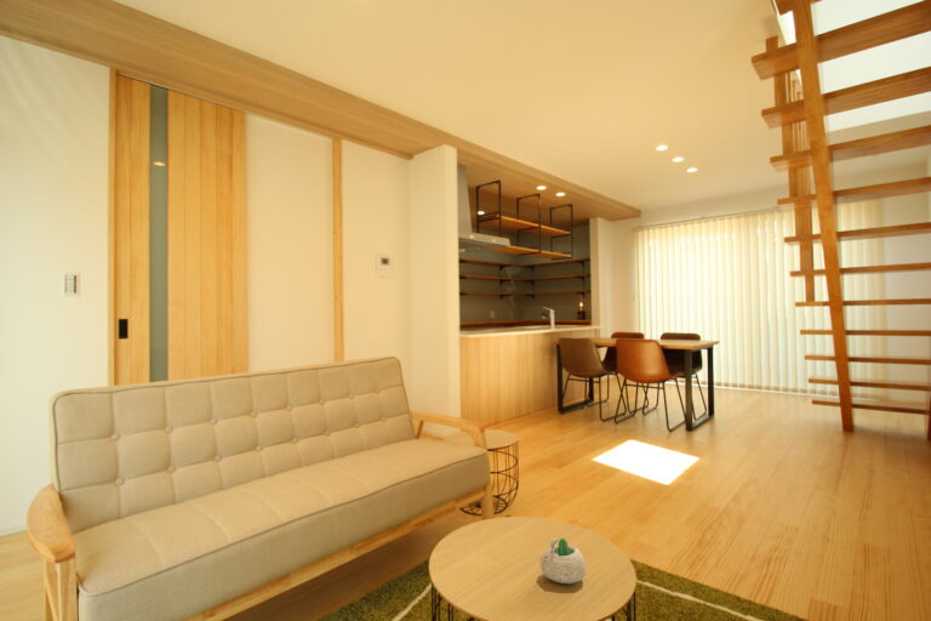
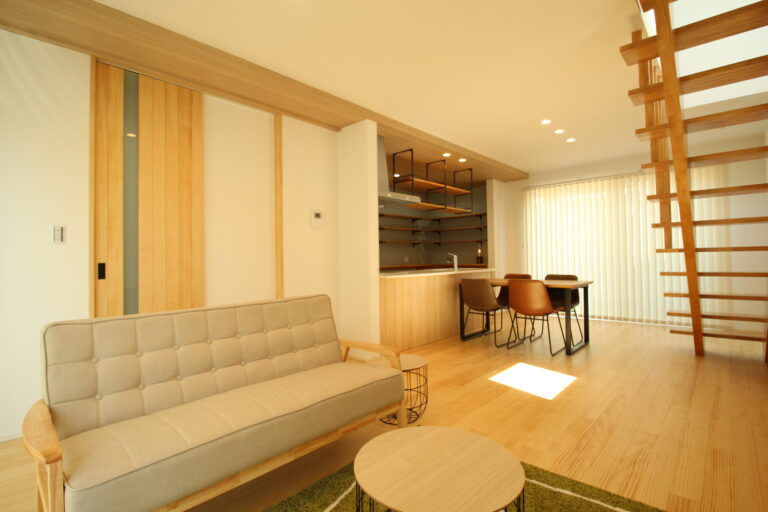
- succulent planter (562, 558)
